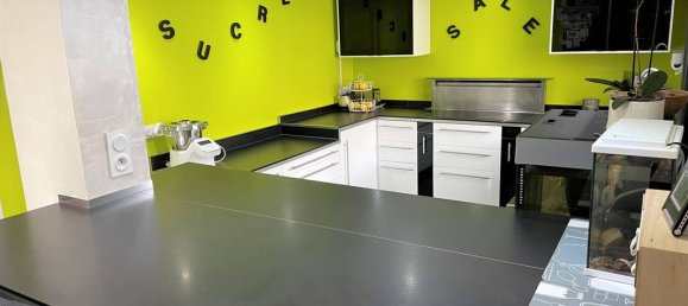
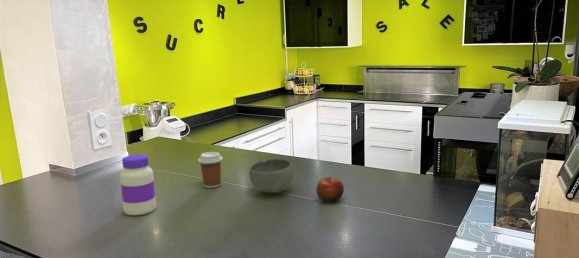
+ jar (137, 183)
+ apple (330, 188)
+ coffee cup (211, 169)
+ bowl (271, 177)
